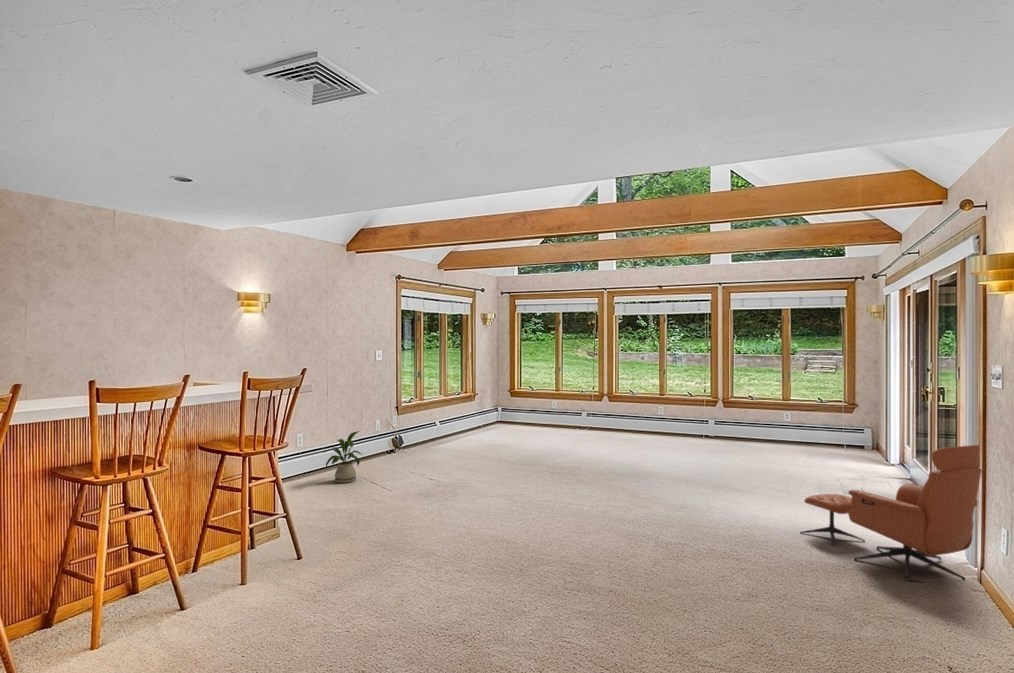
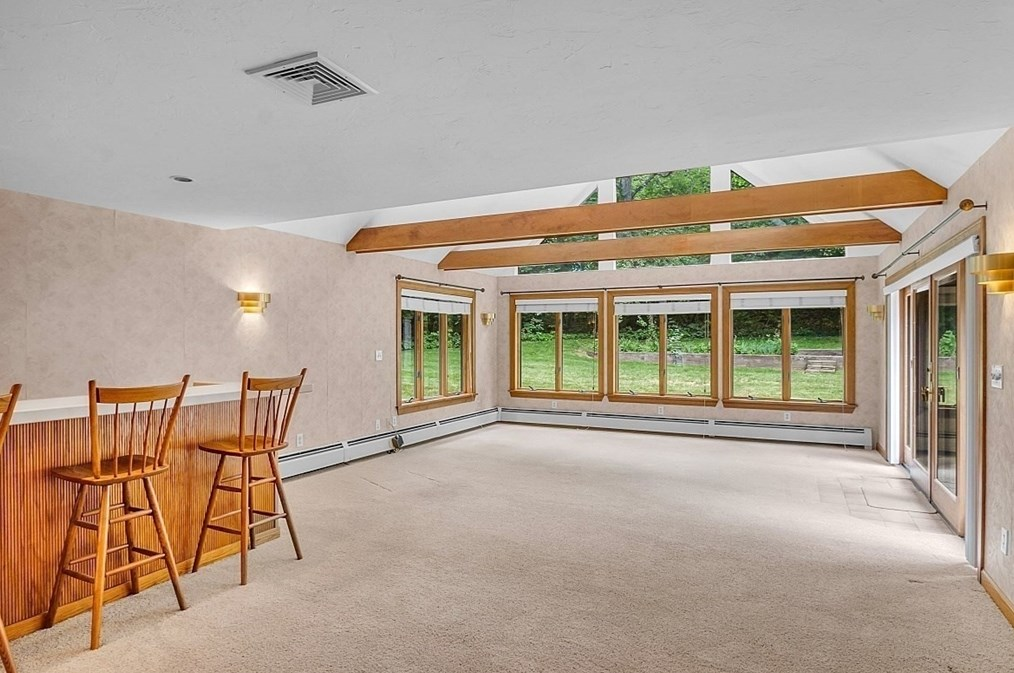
- armchair (881, 496)
- house plant (340, 457)
